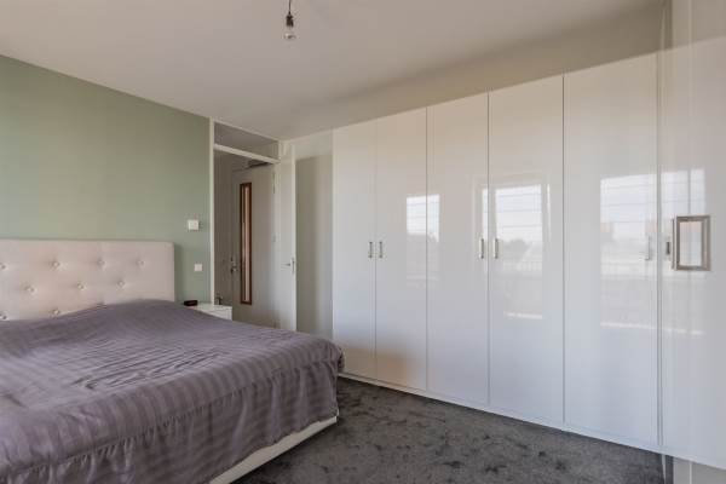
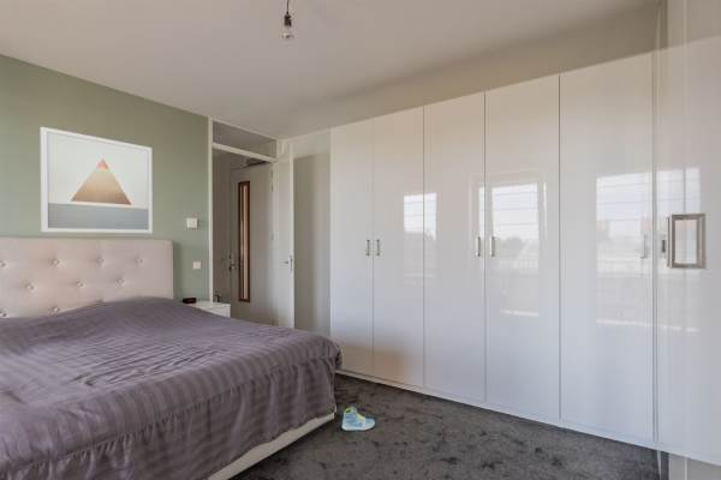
+ wall art (101, 185)
+ sneaker (358, 416)
